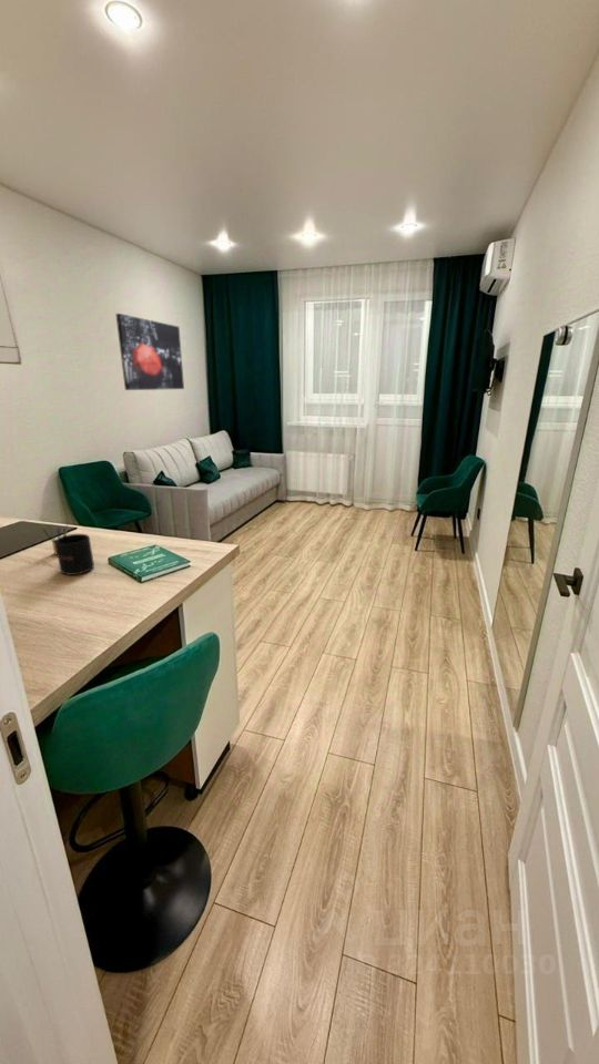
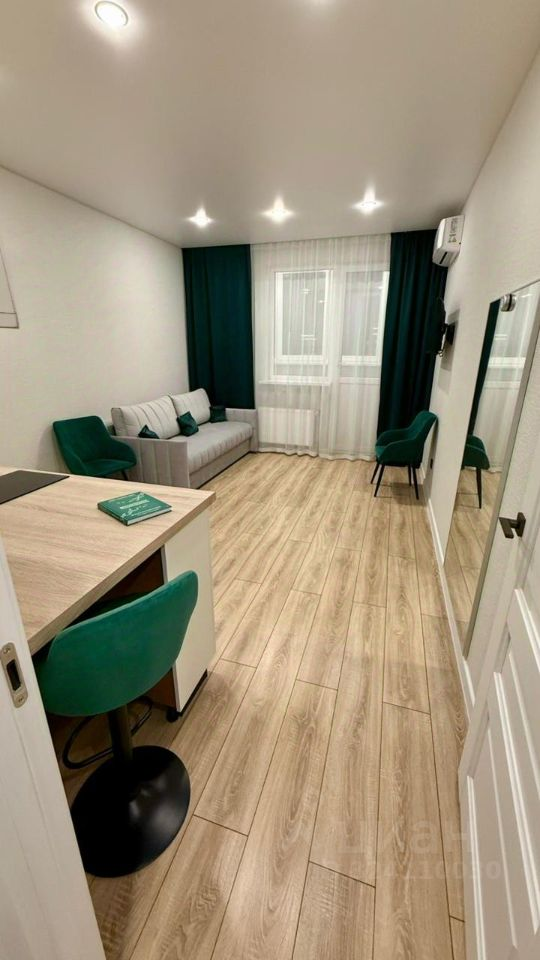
- wall art (153, 356)
- pencil box (58, 536)
- mug (72, 553)
